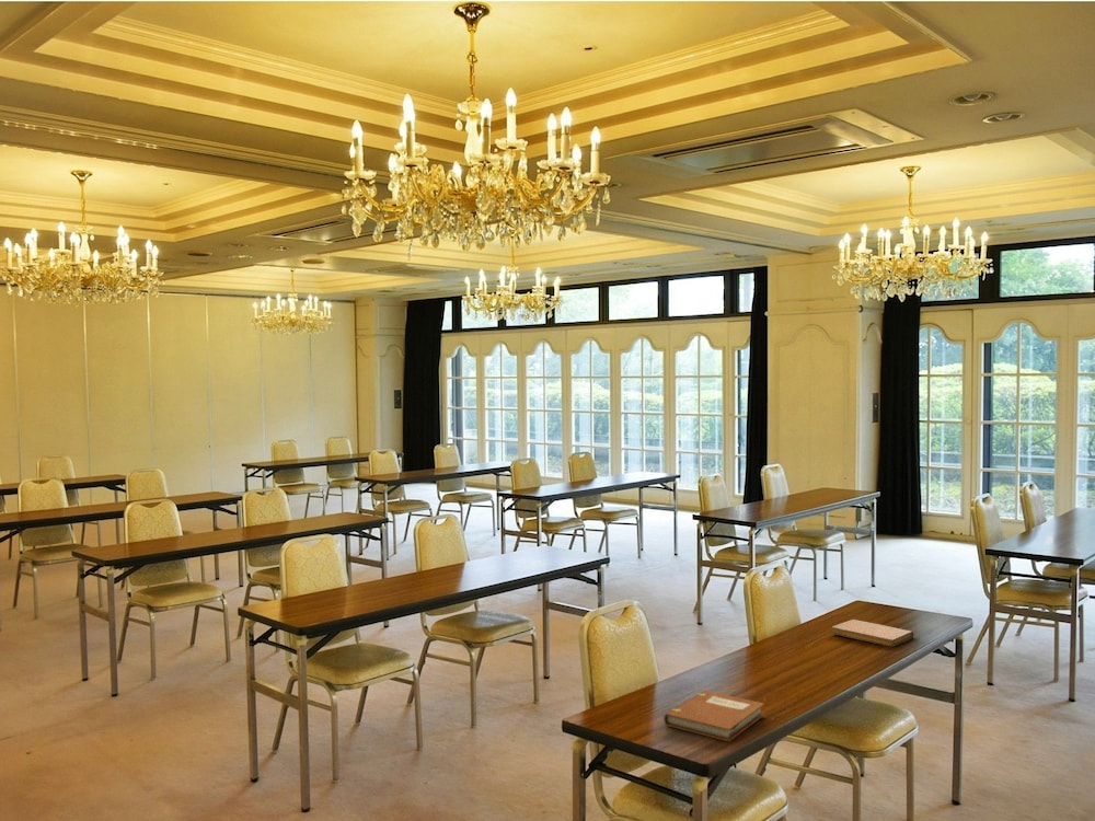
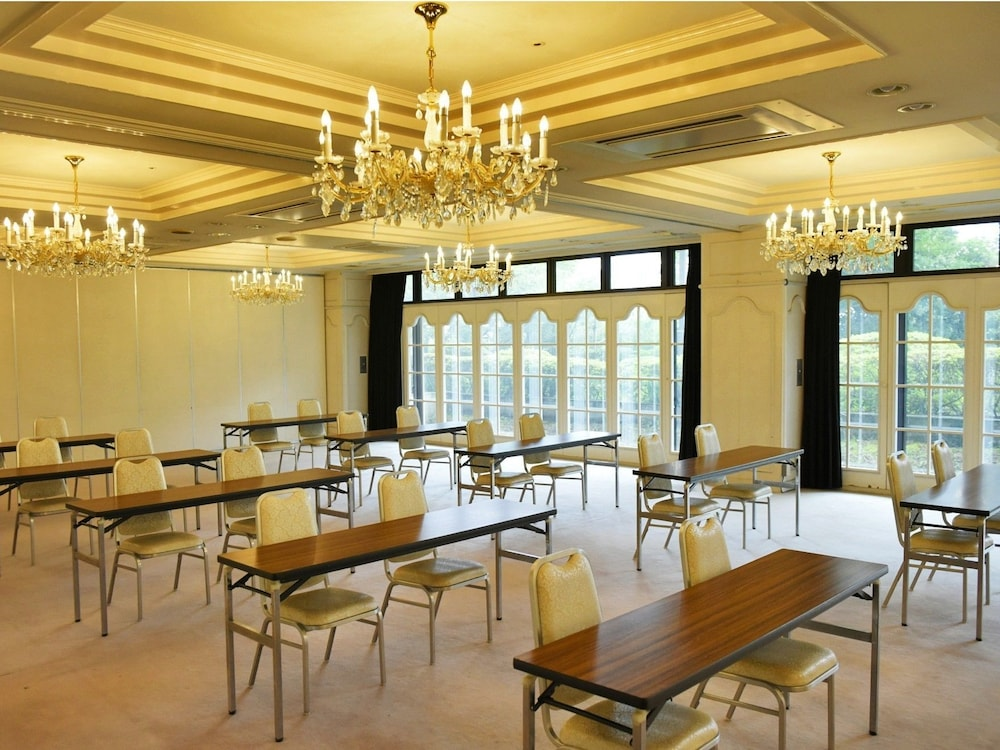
- notebook (715, 713)
- notebook (872, 632)
